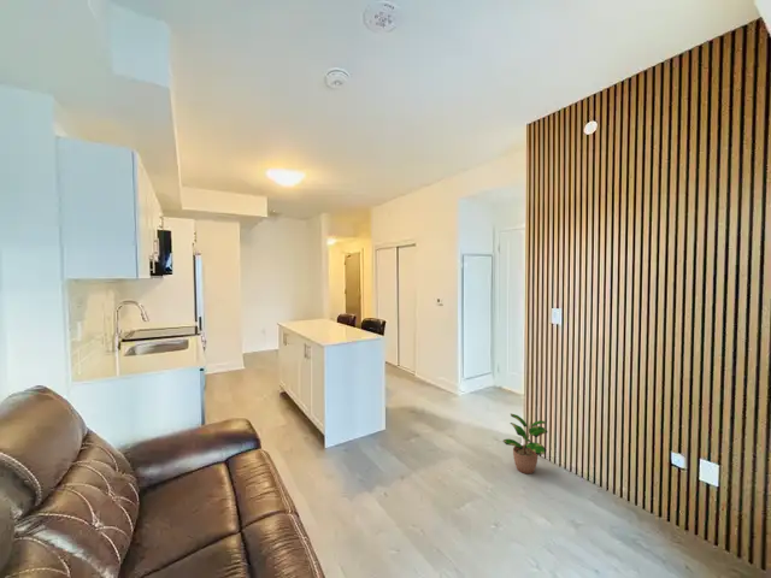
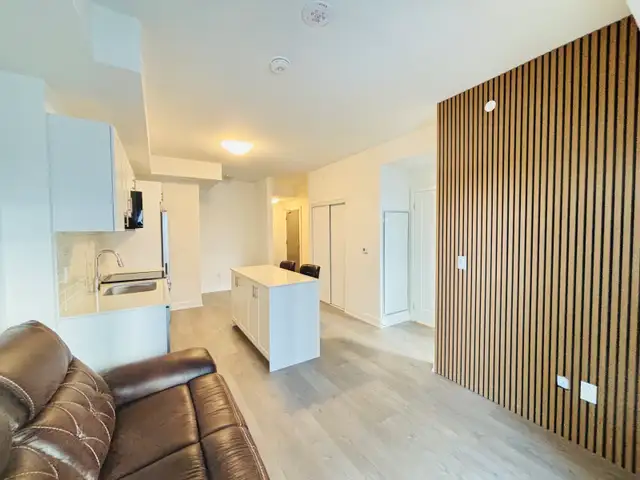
- potted plant (528, 443)
